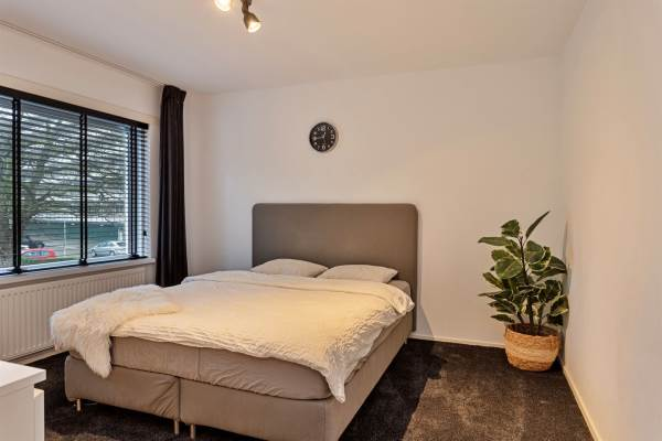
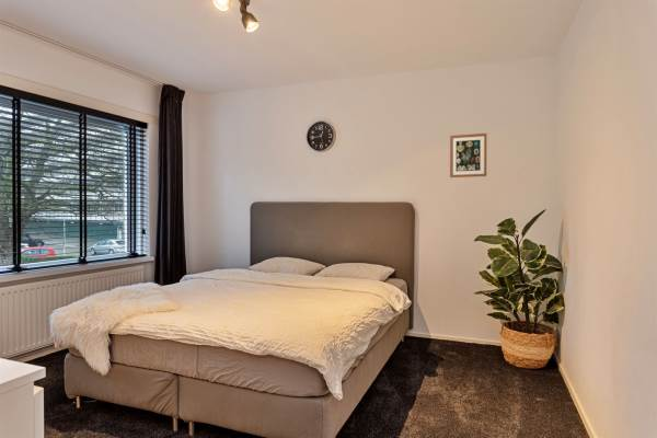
+ wall art (468, 155)
